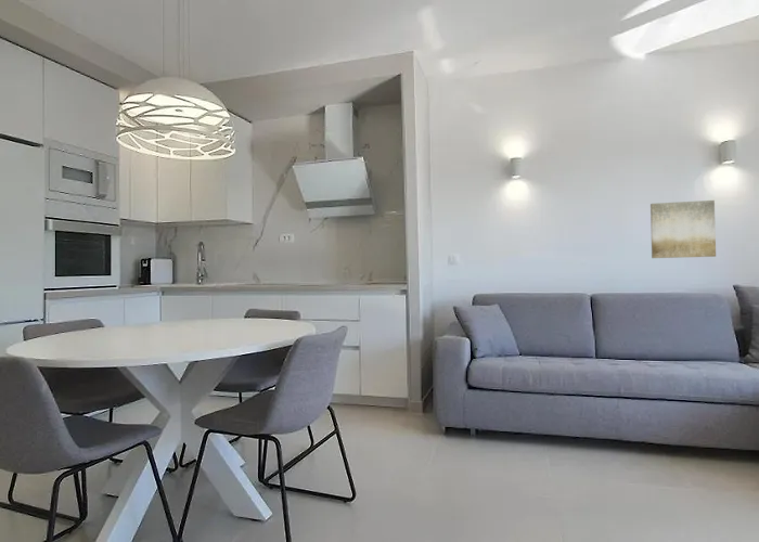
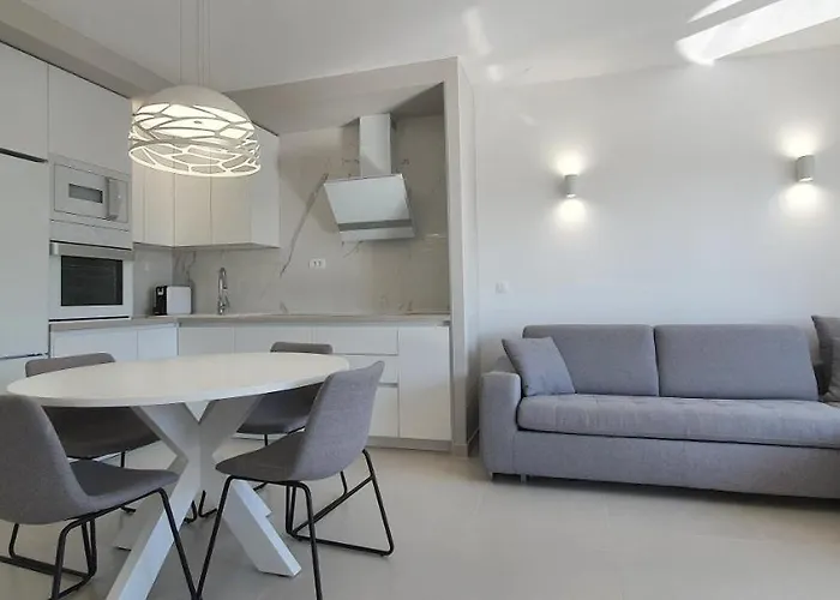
- wall art (682, 229)
